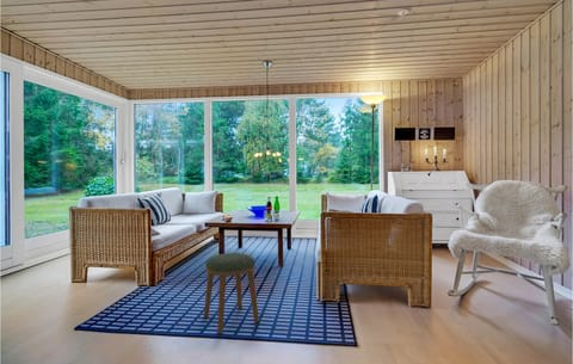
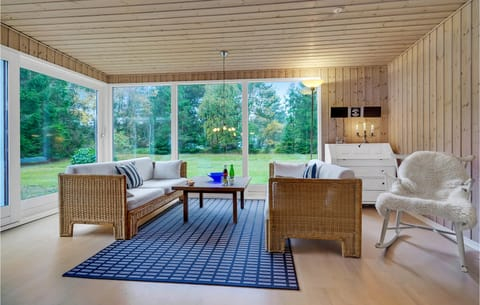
- stool (224, 286)
